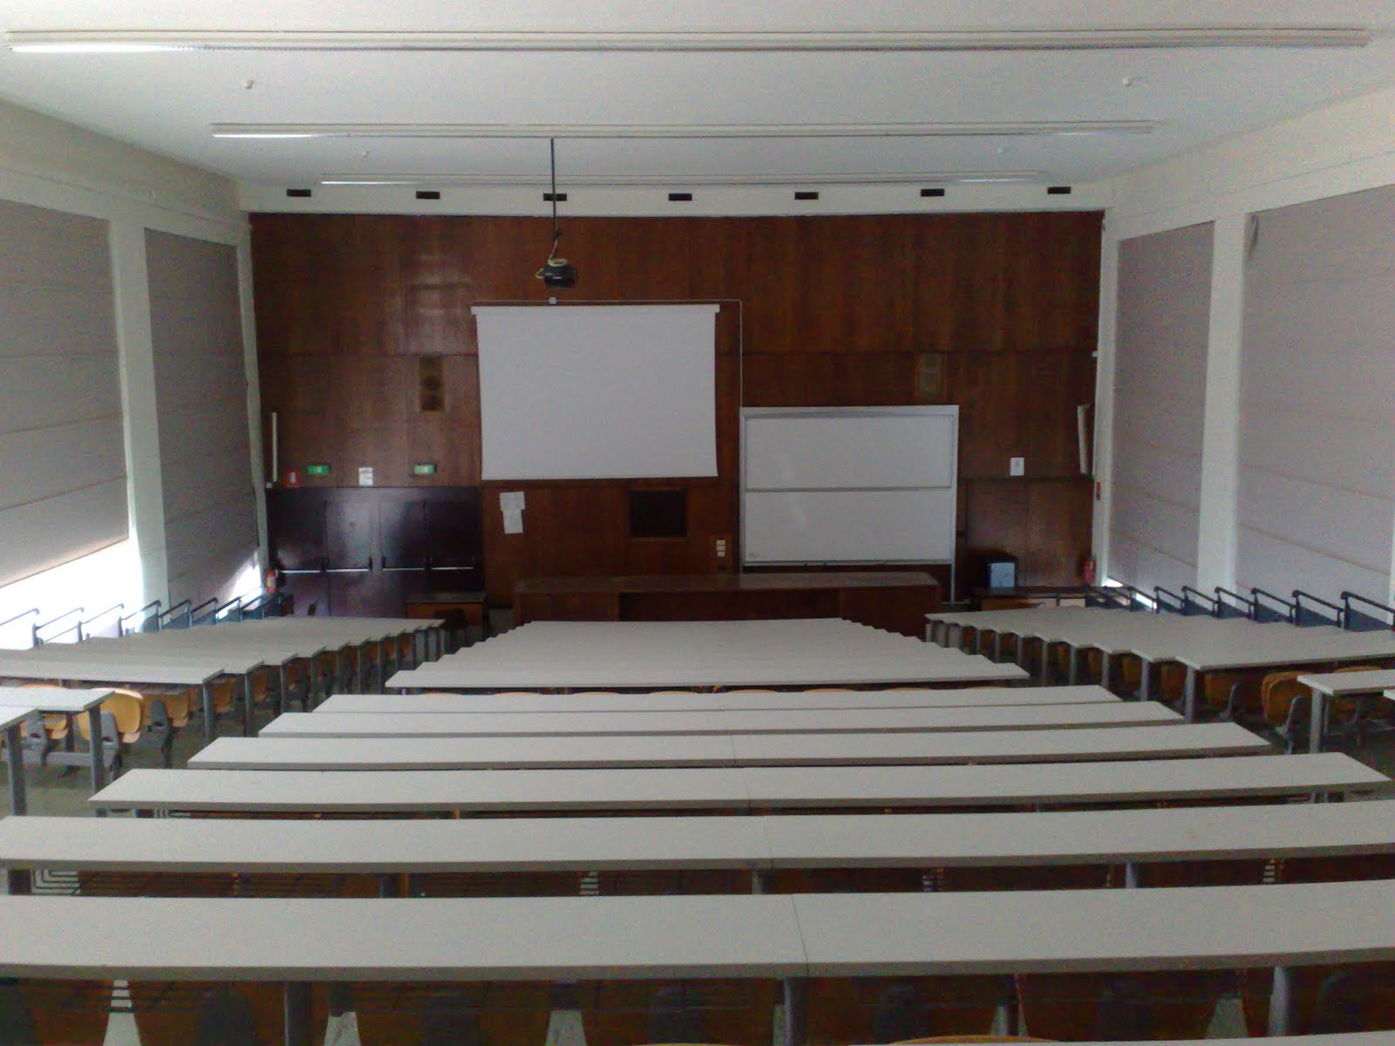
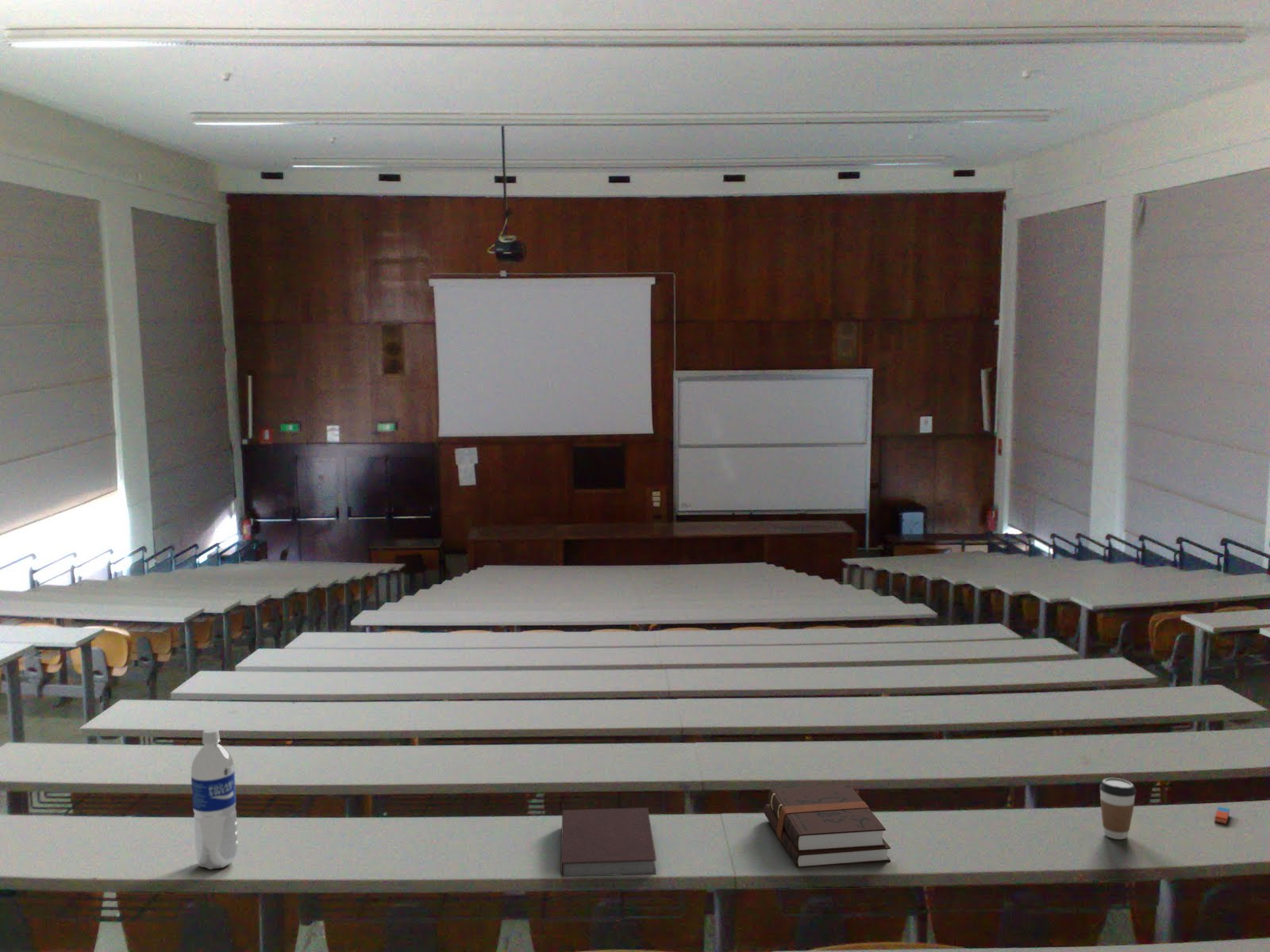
+ eraser (1222, 815)
+ notebook (606, 840)
+ hardback book (824, 823)
+ water bottle (214, 797)
+ coffee cup (1117, 808)
